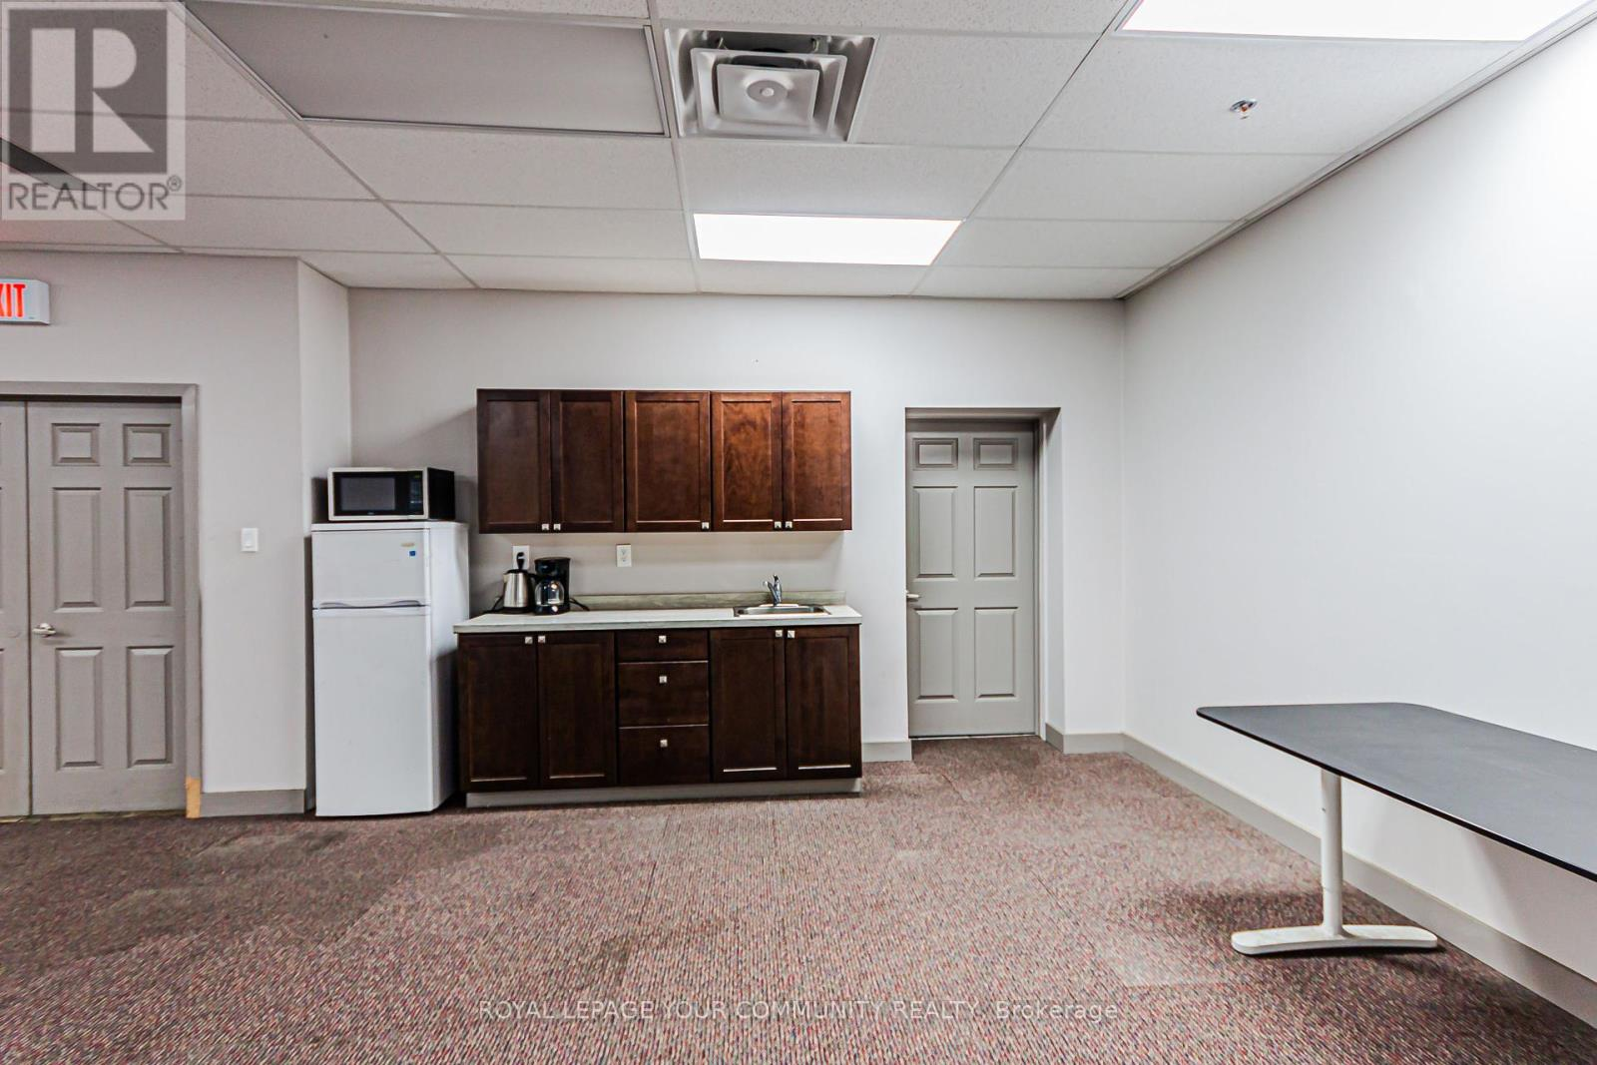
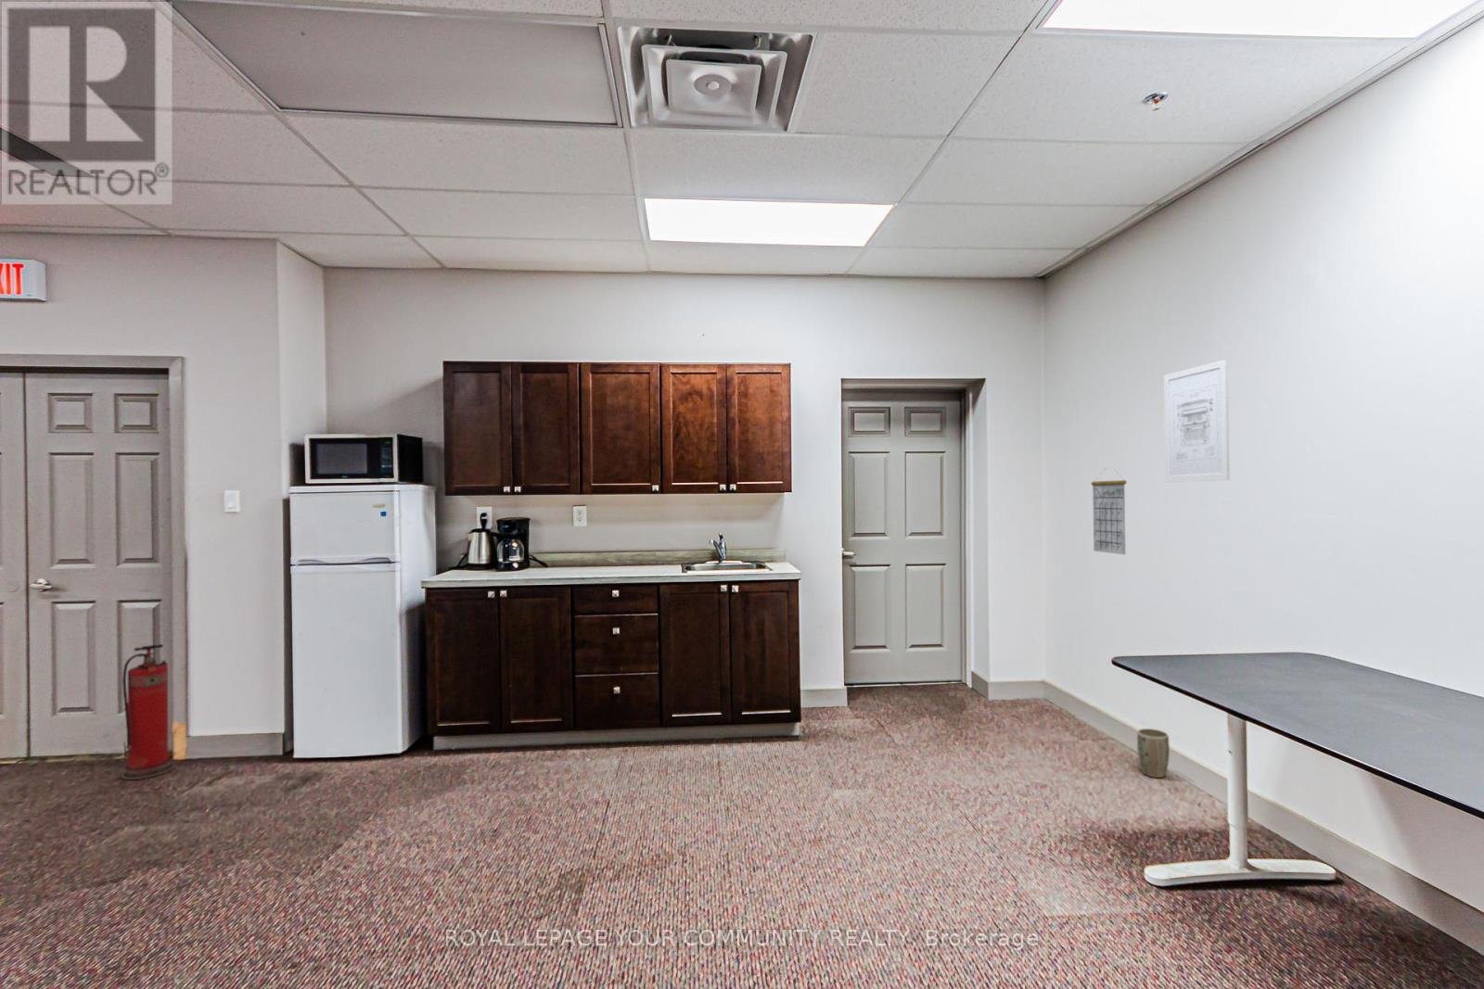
+ calendar (1109, 508)
+ plant pot (1153, 753)
+ wall art (1195, 425)
+ fire extinguisher (147, 709)
